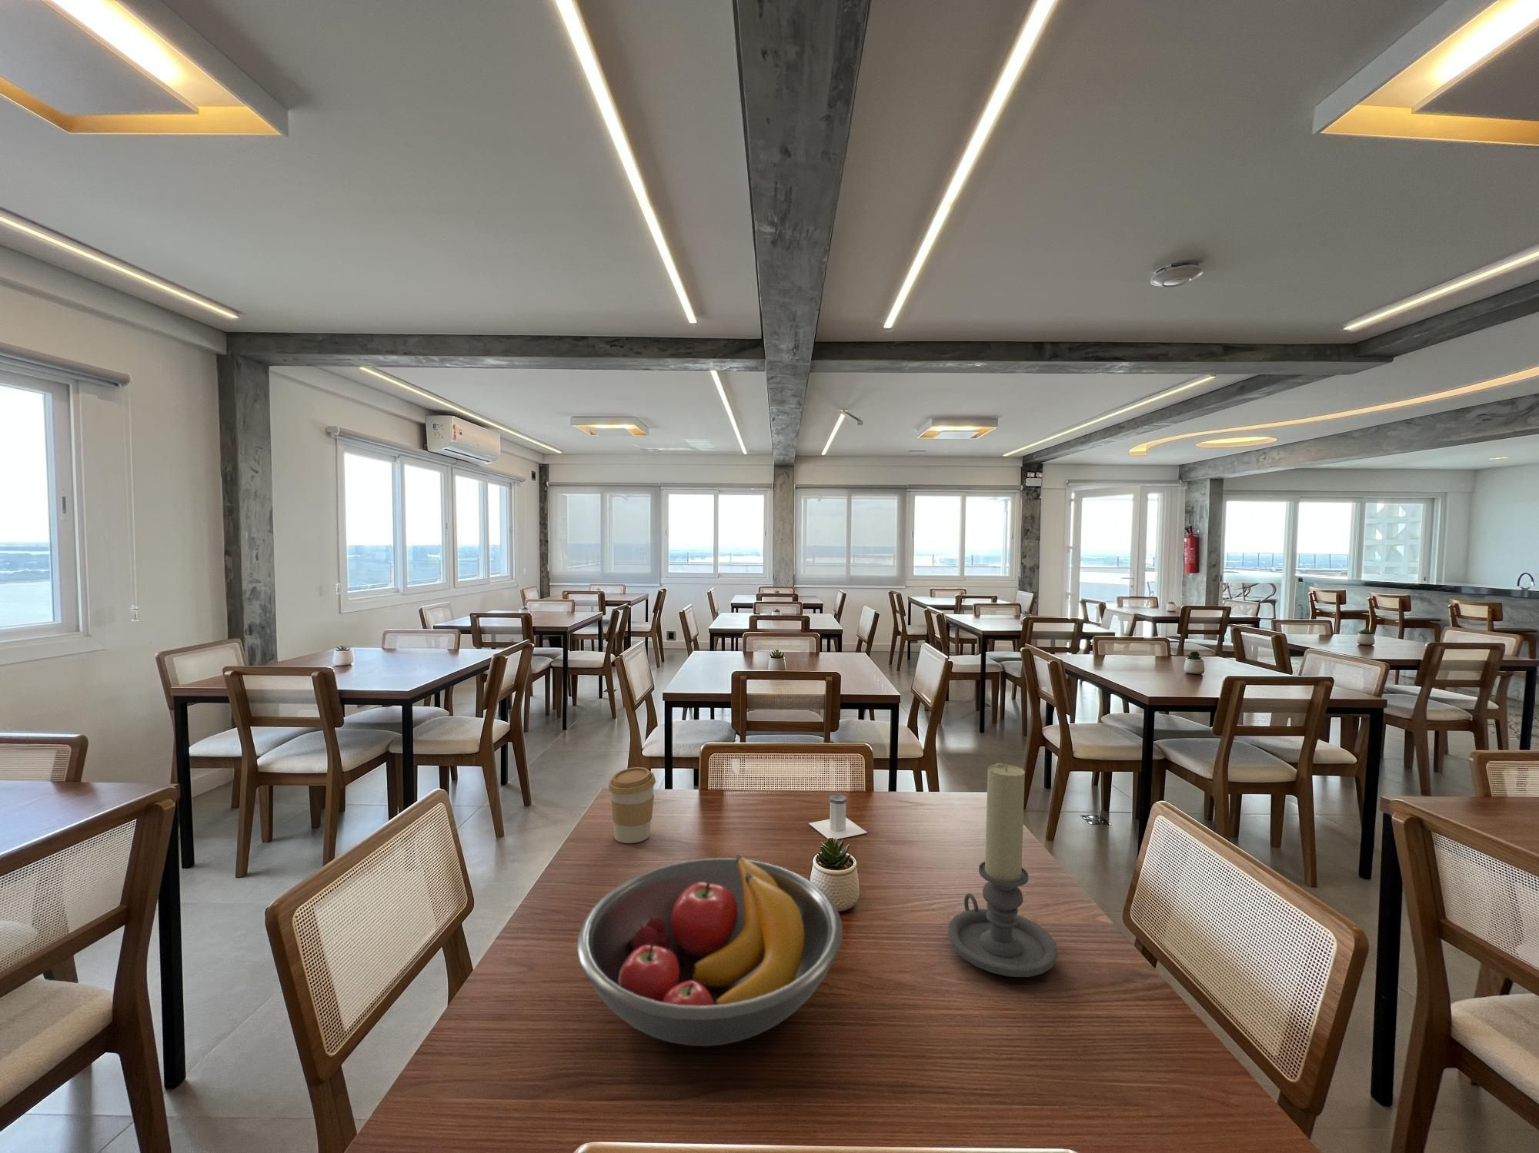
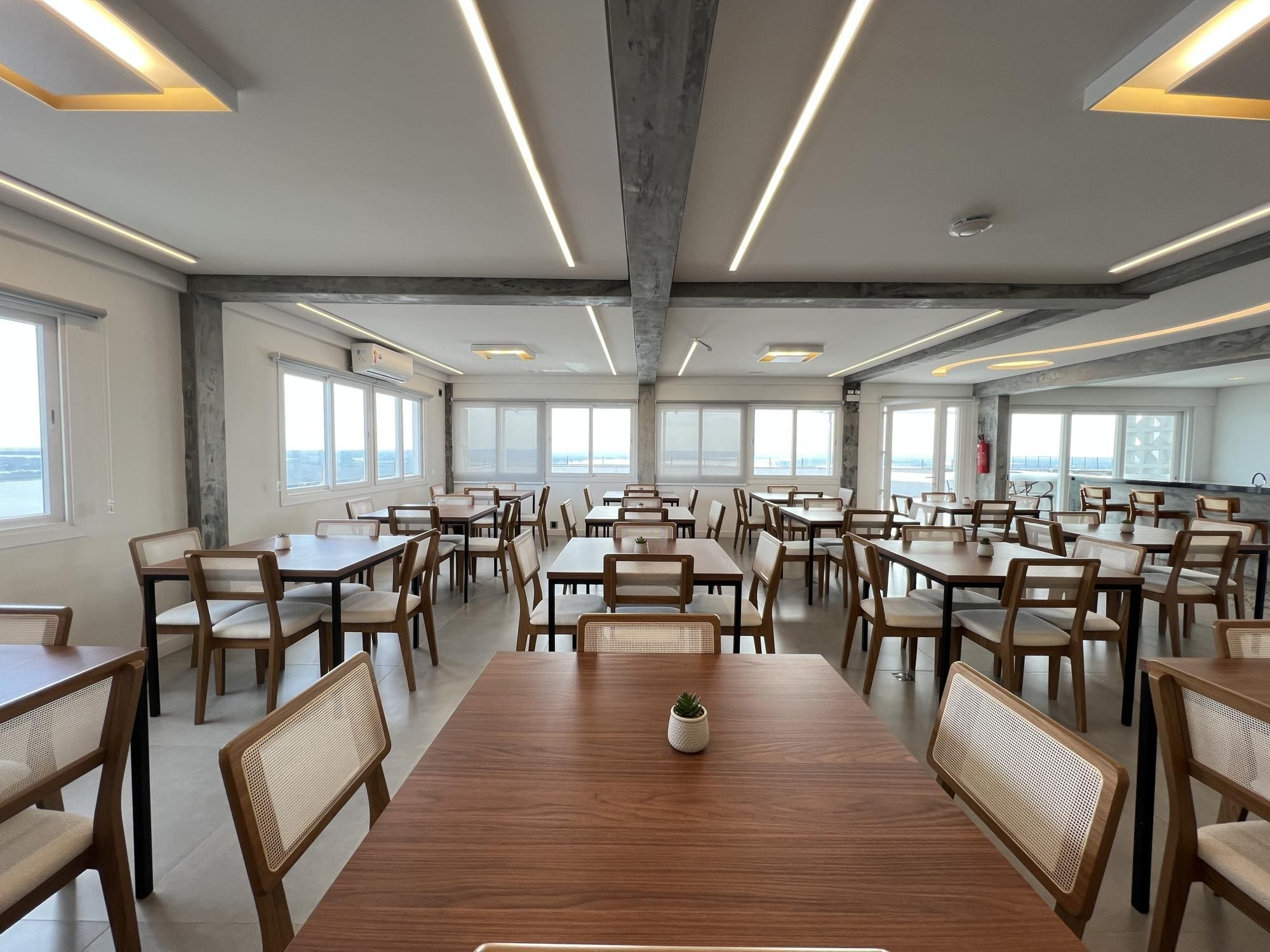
- candle holder (999, 855)
- salt shaker (837, 813)
- coffee cup (631, 804)
- fruit bowl (711, 946)
